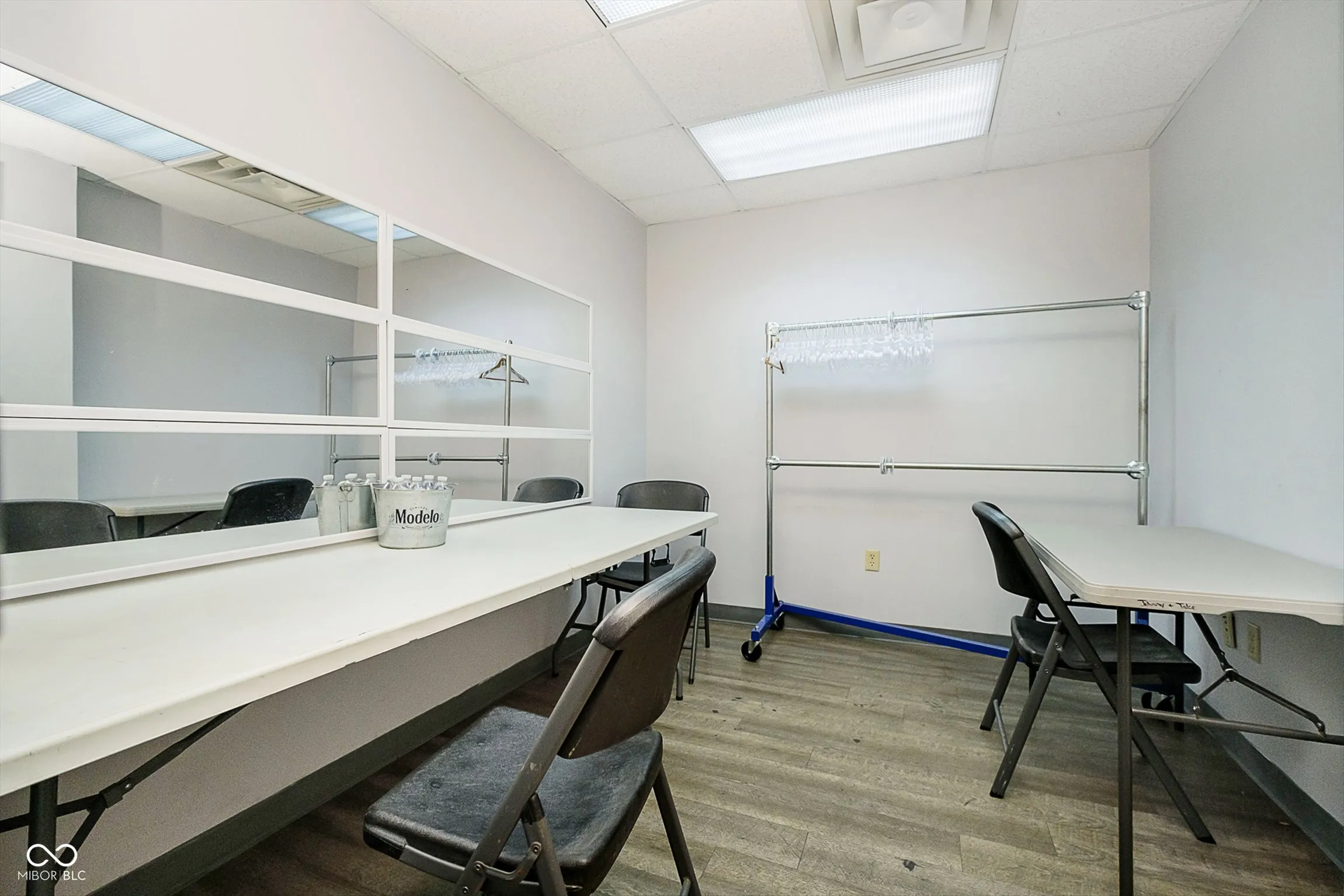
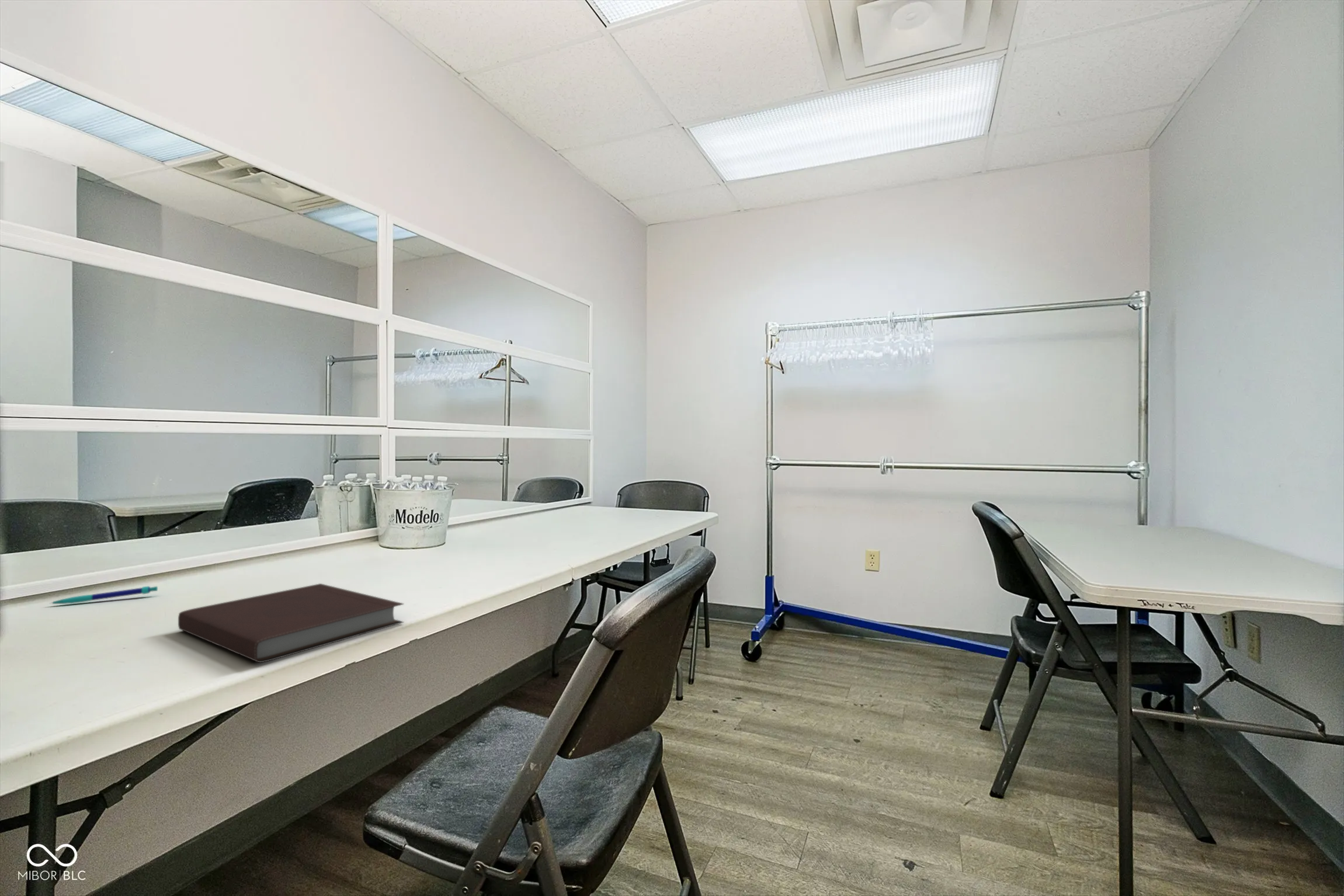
+ pen (105, 595)
+ notebook (294, 617)
